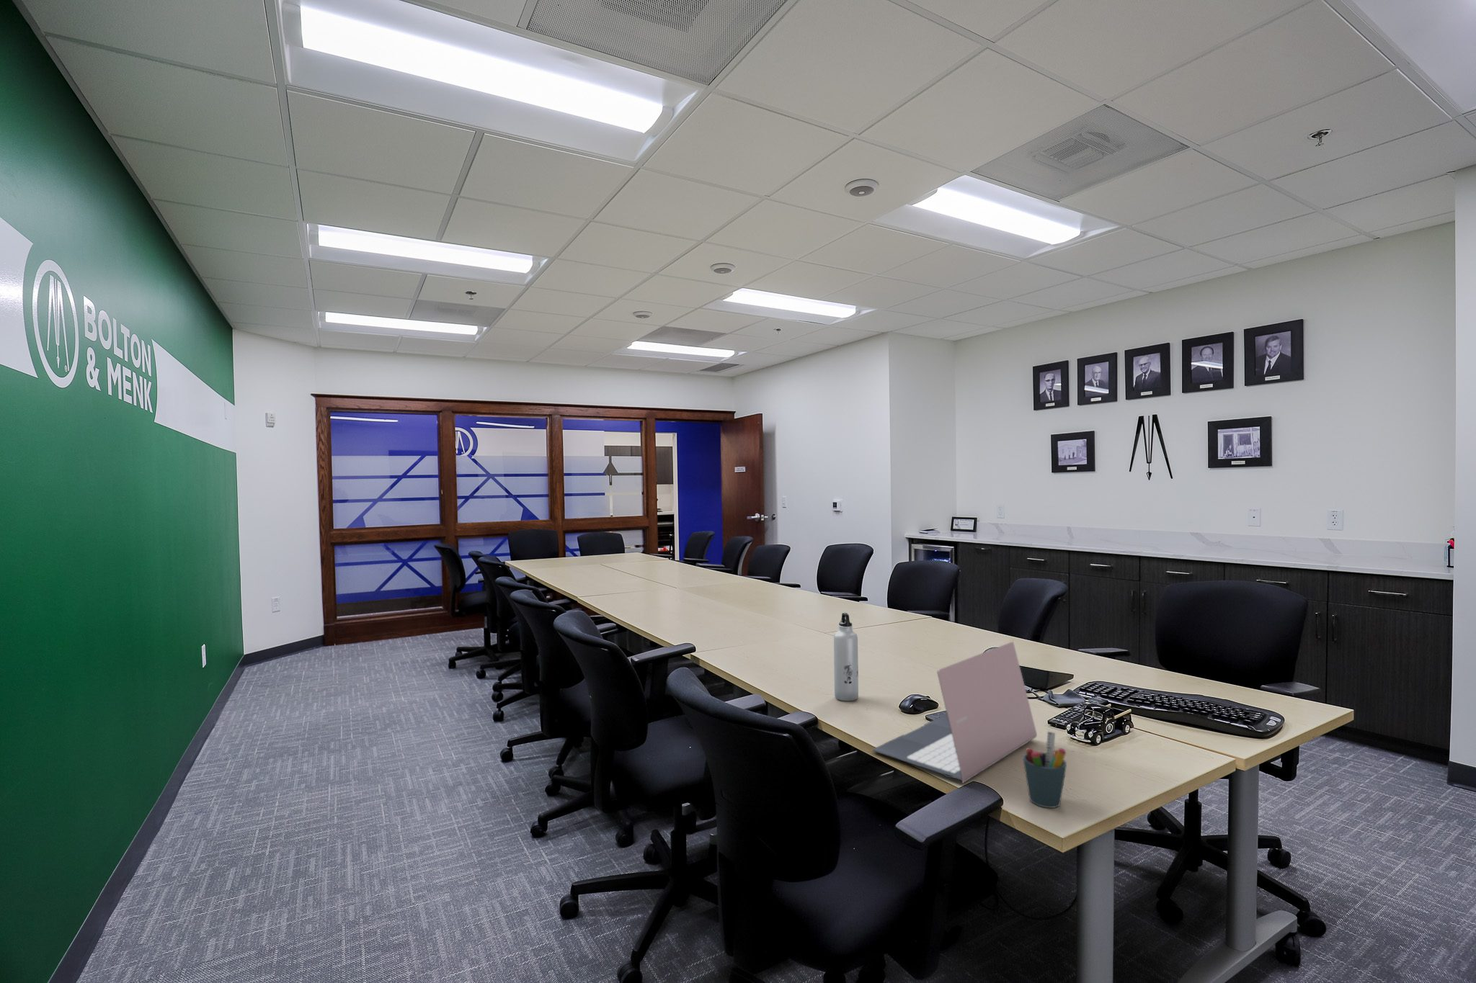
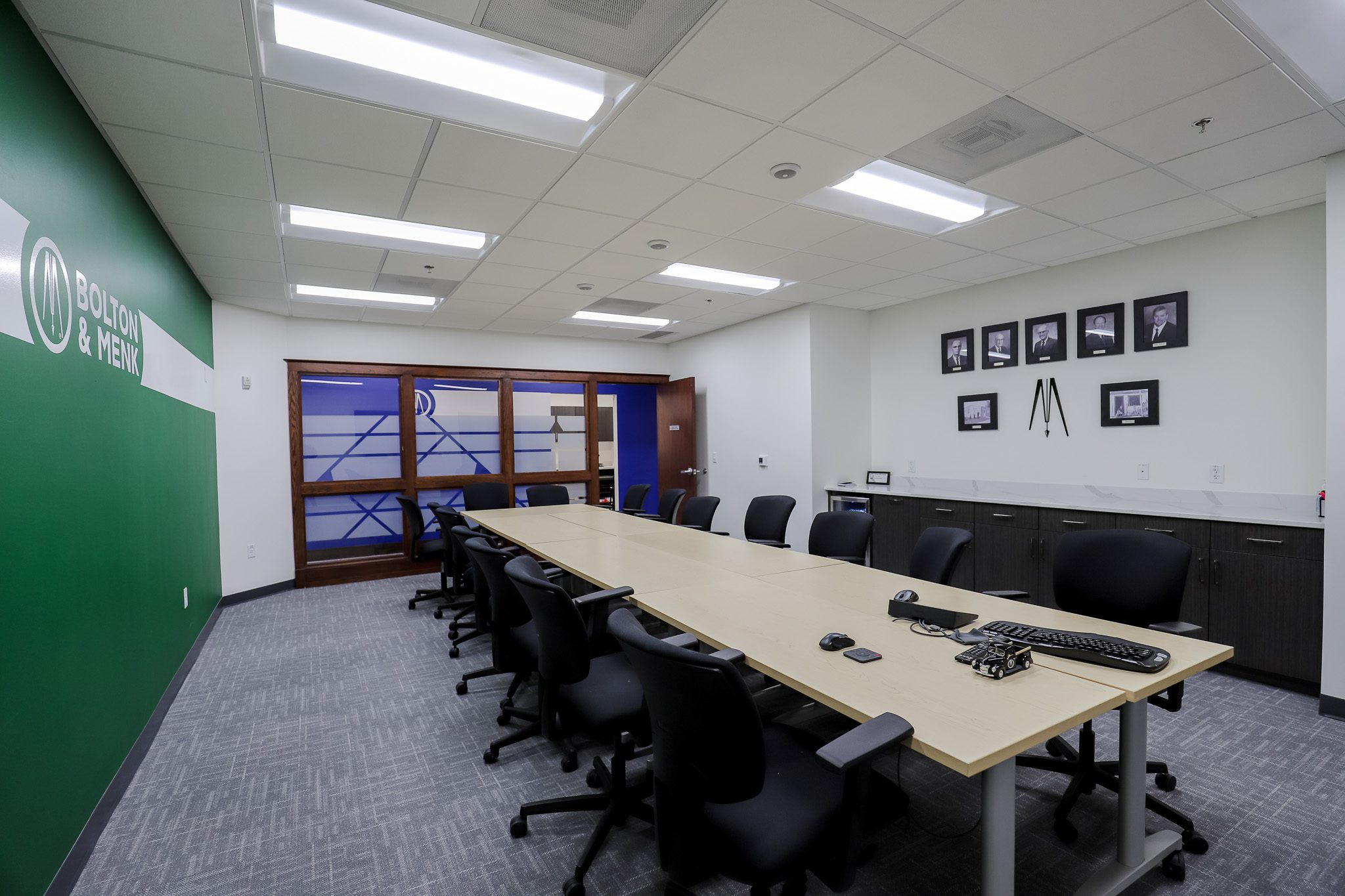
- water bottle (845, 655)
- pen holder (1045, 769)
- laptop (955, 698)
